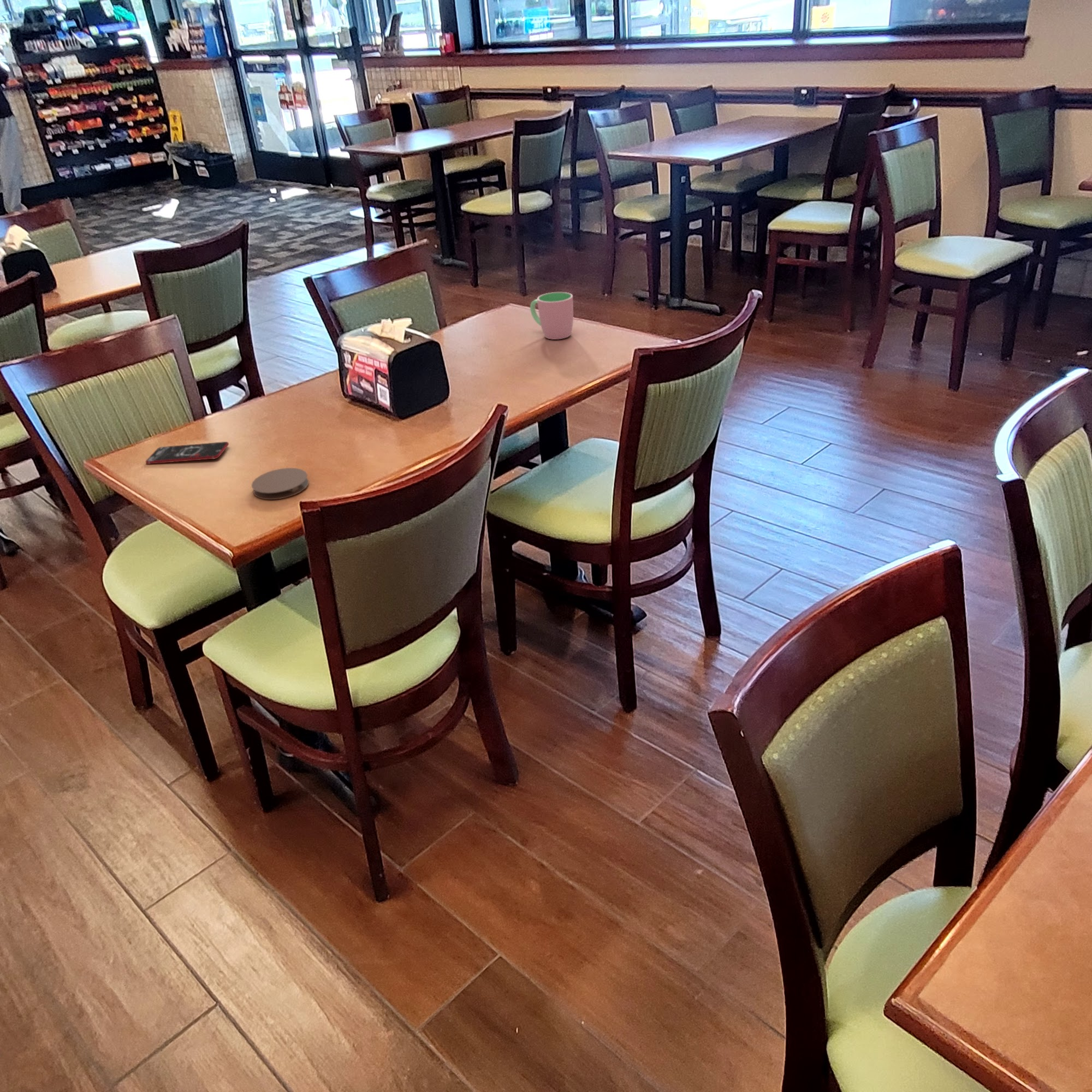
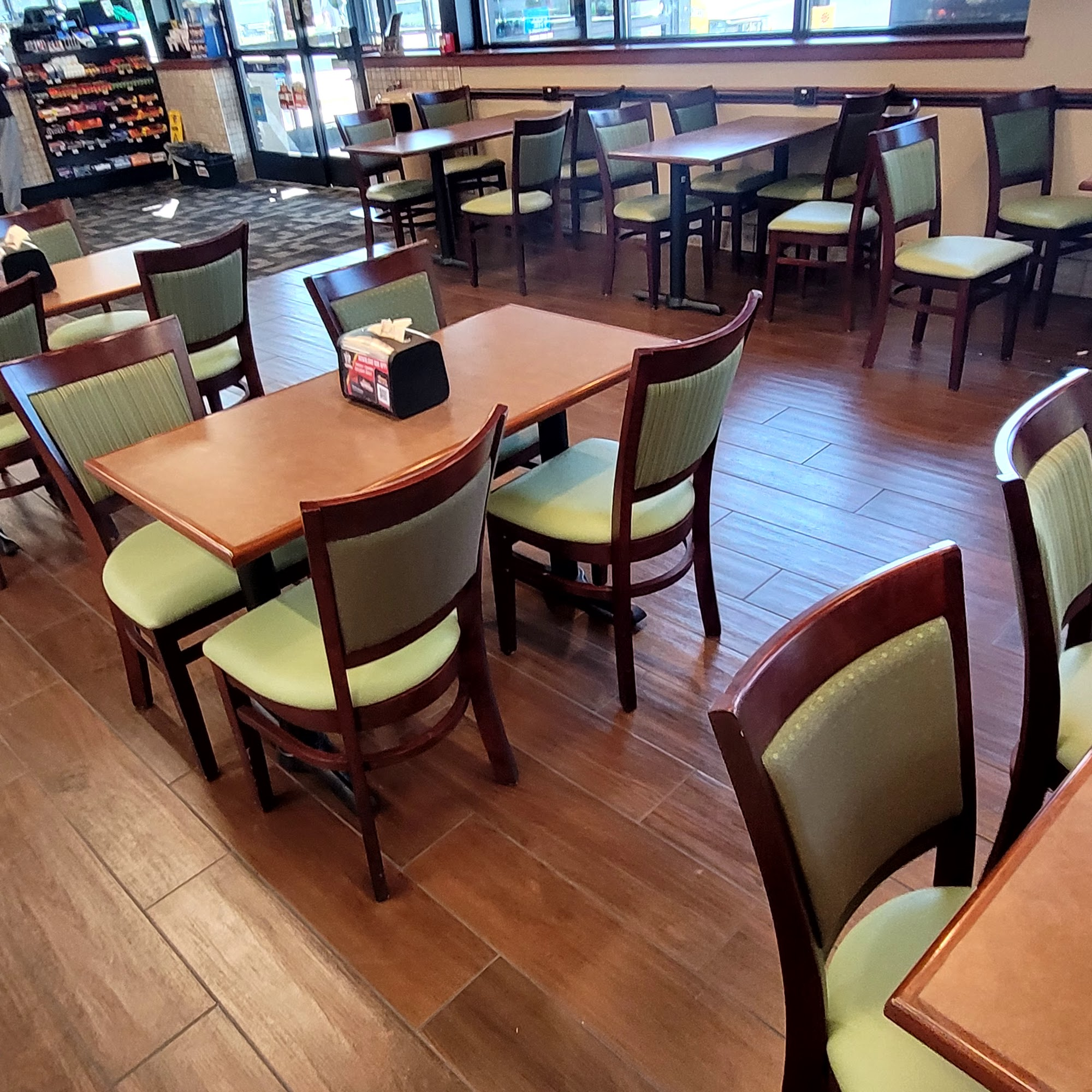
- coaster (280, 483)
- cup (551, 316)
- smartphone (187, 453)
